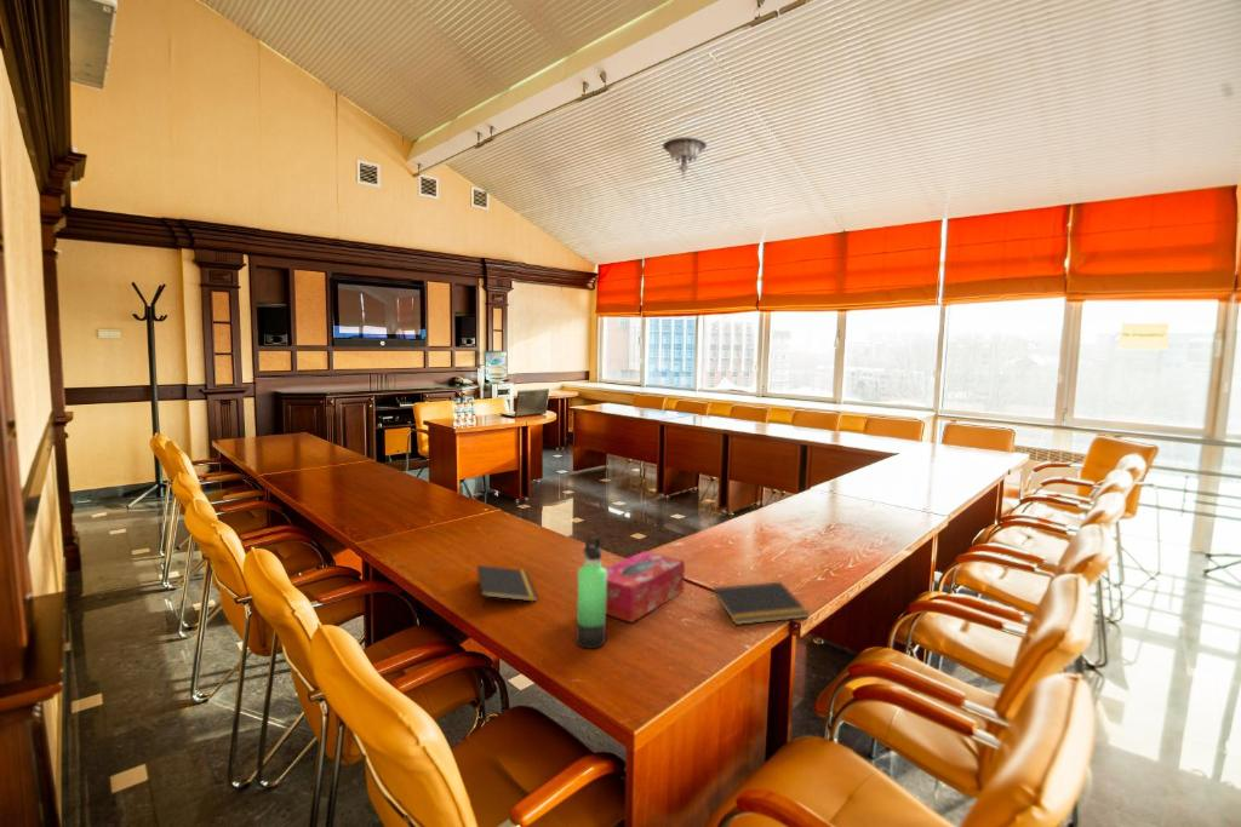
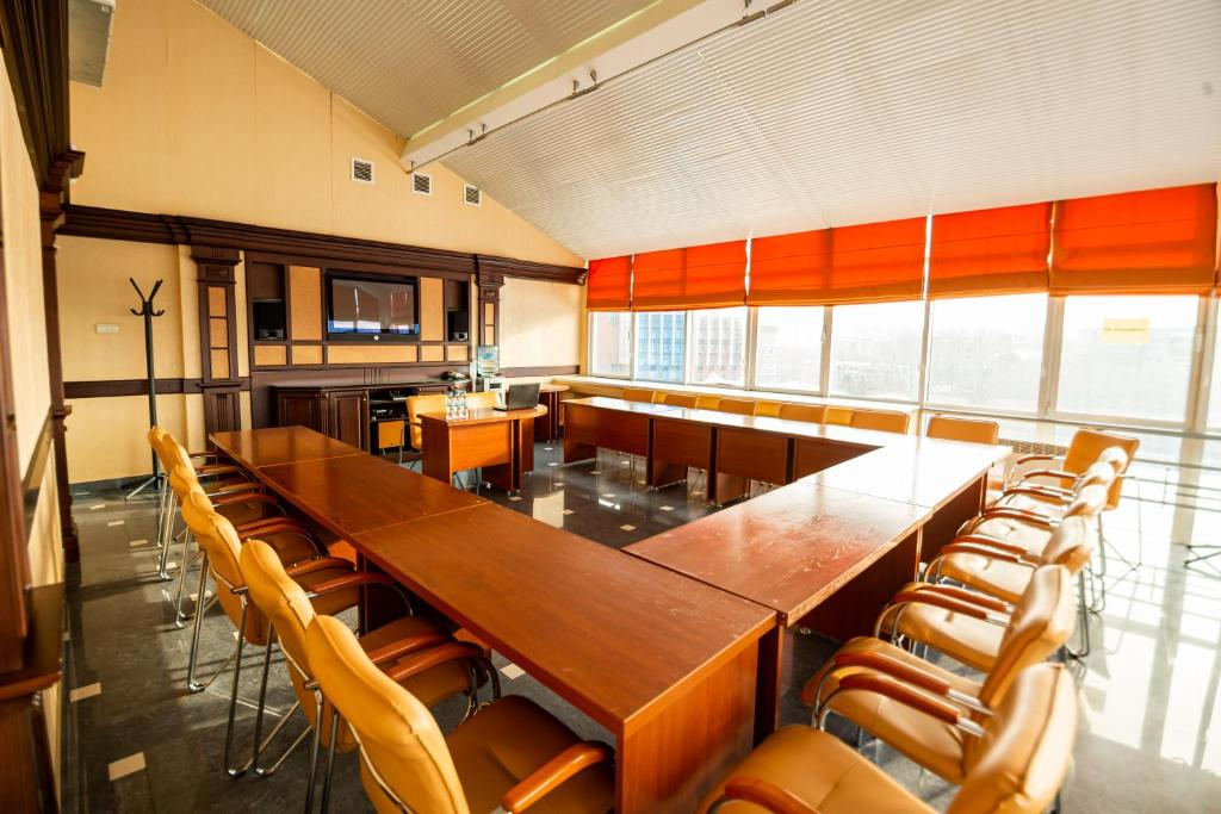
- notepad (759, 602)
- tissue box (637, 584)
- notepad (505, 582)
- thermos bottle (591, 590)
- ceiling light fixture (684, 163)
